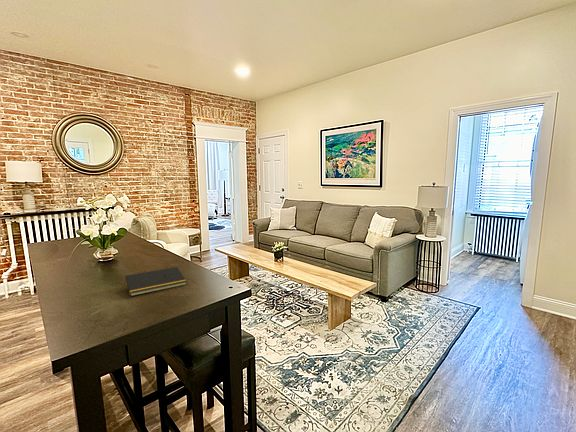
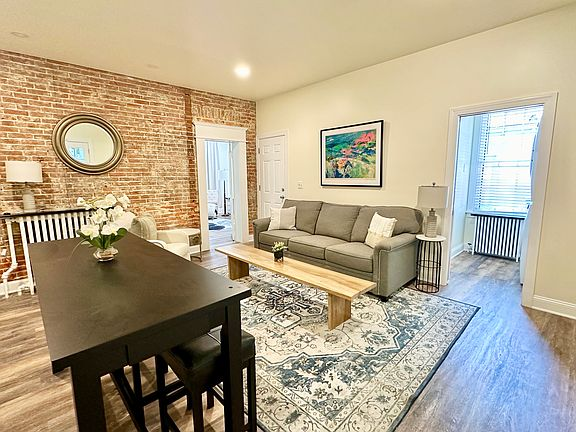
- notepad (156, 280)
